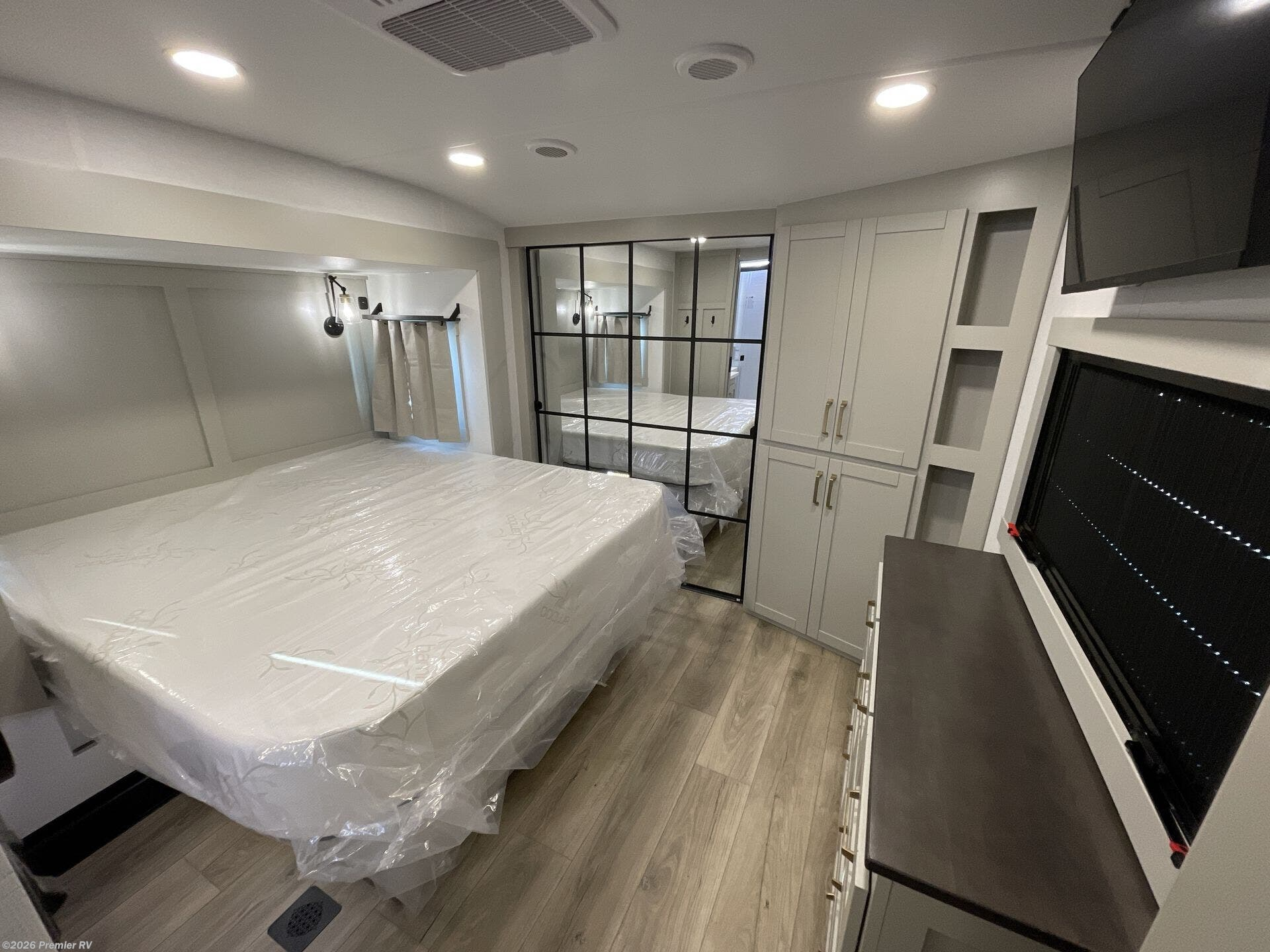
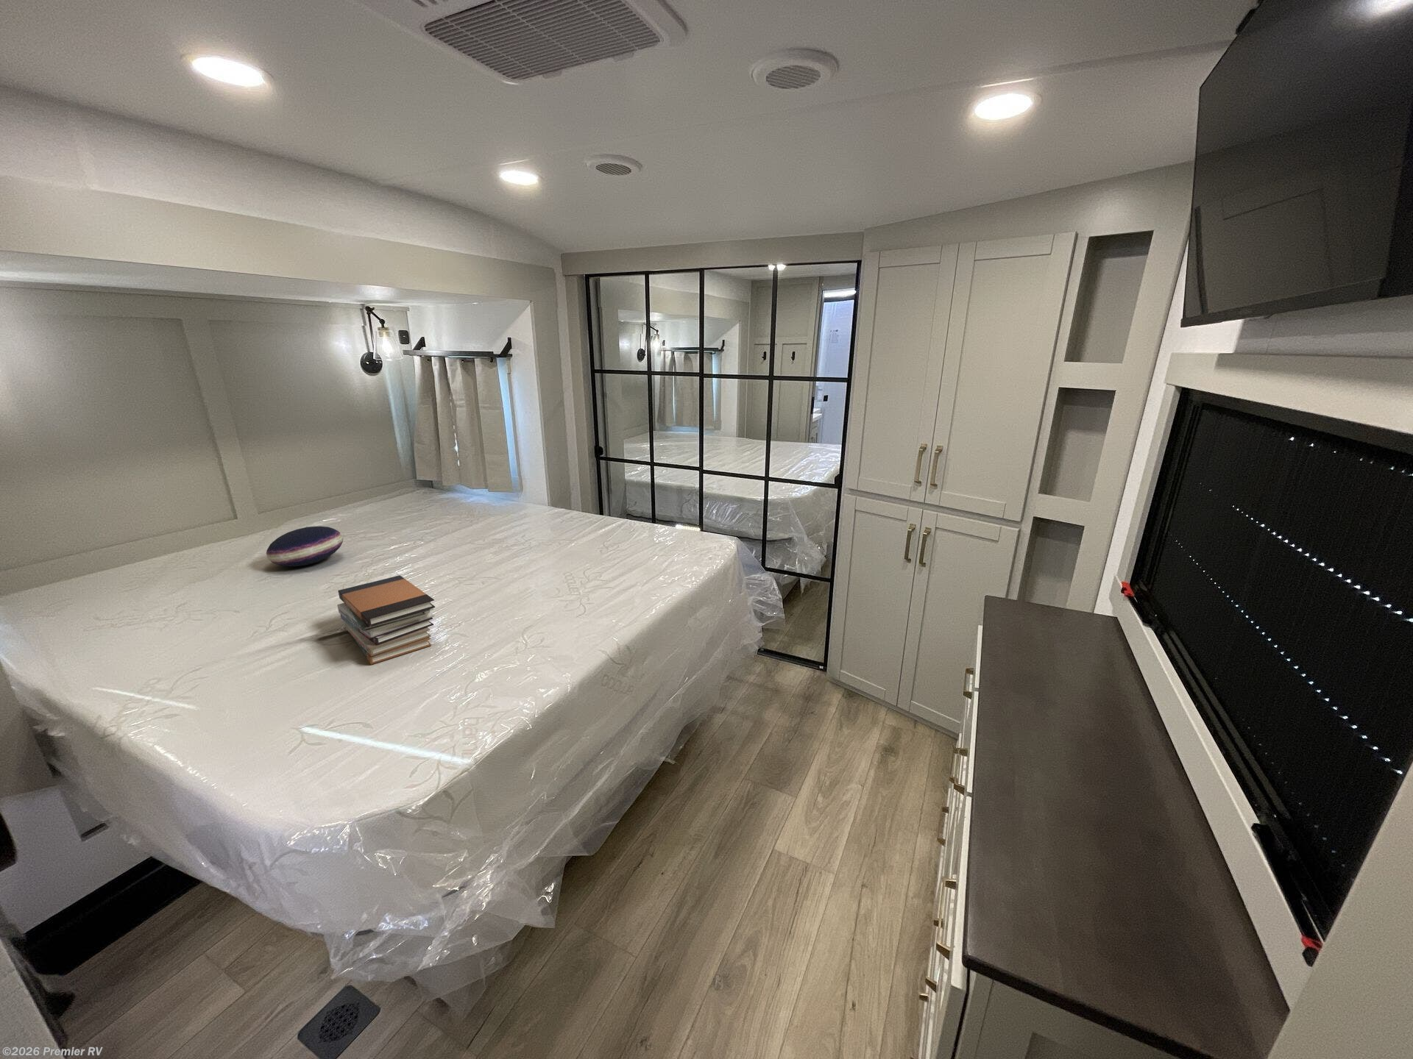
+ book stack (386, 616)
+ cushion (306, 546)
